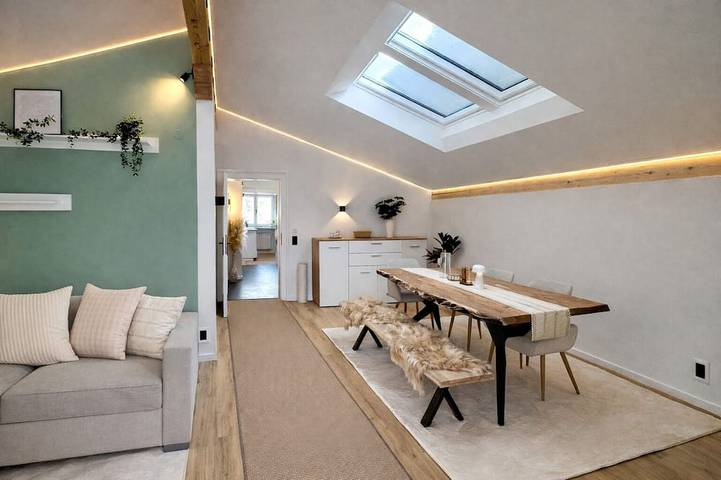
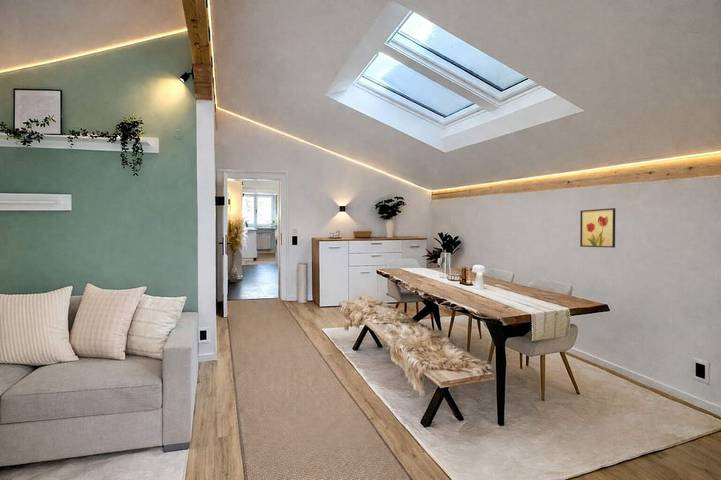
+ wall art (597, 228)
